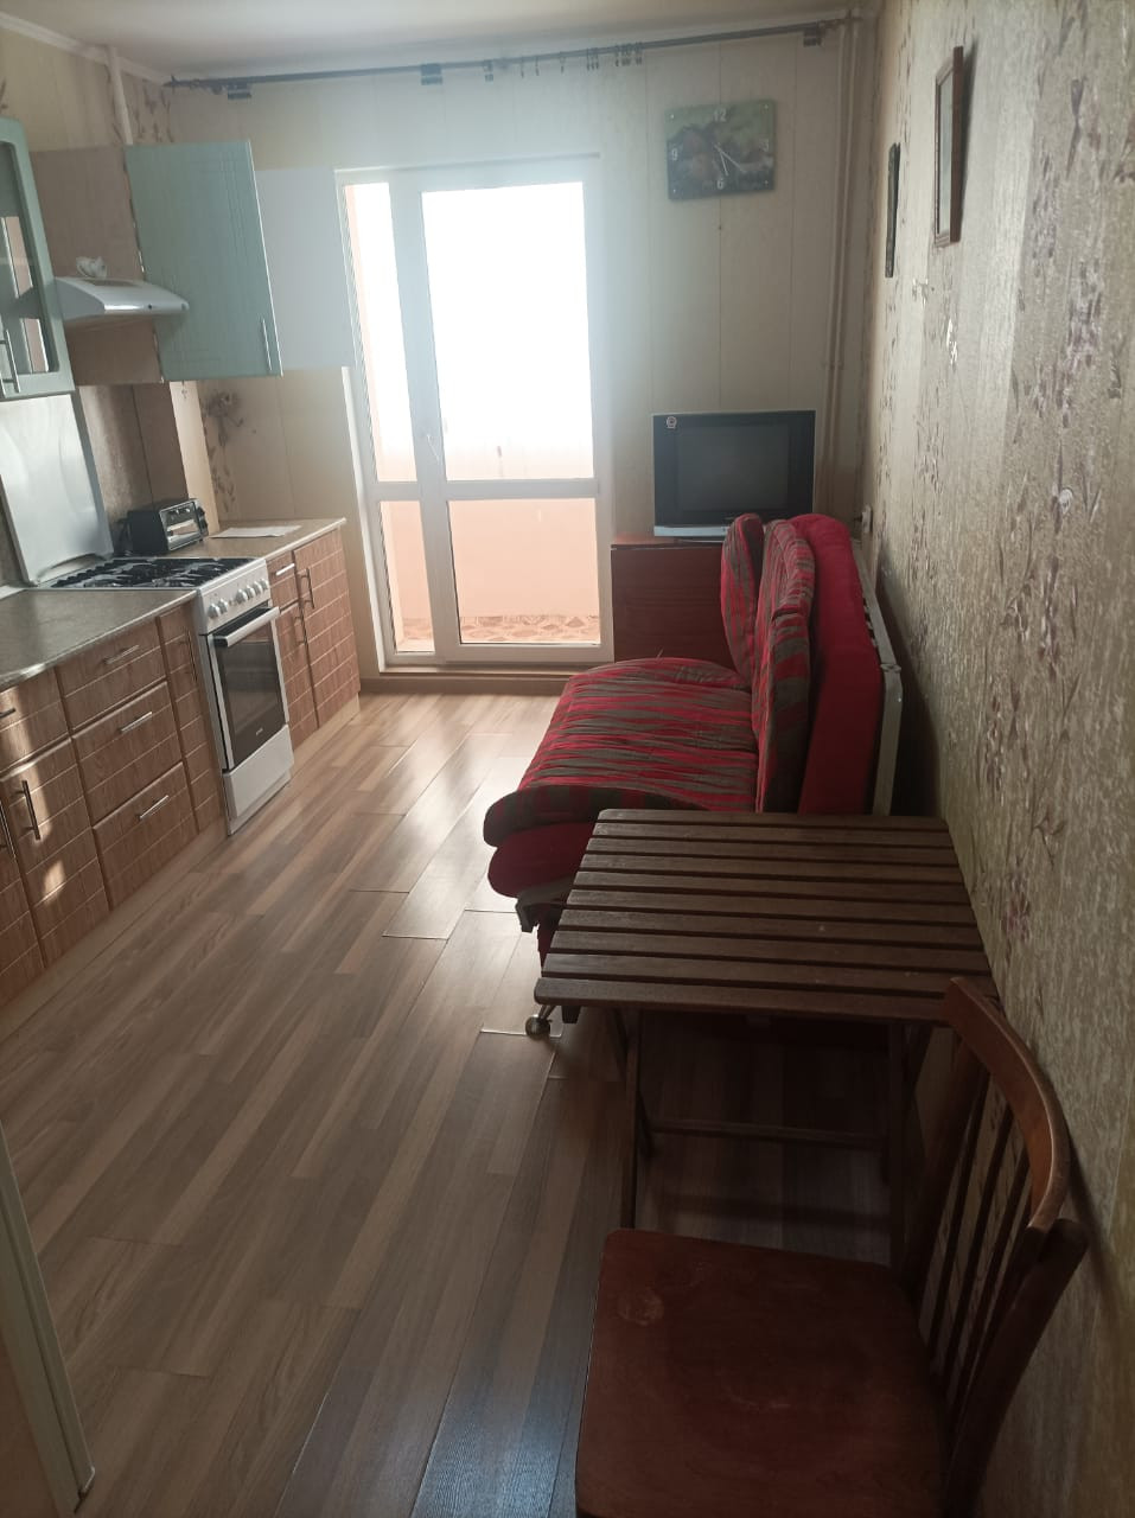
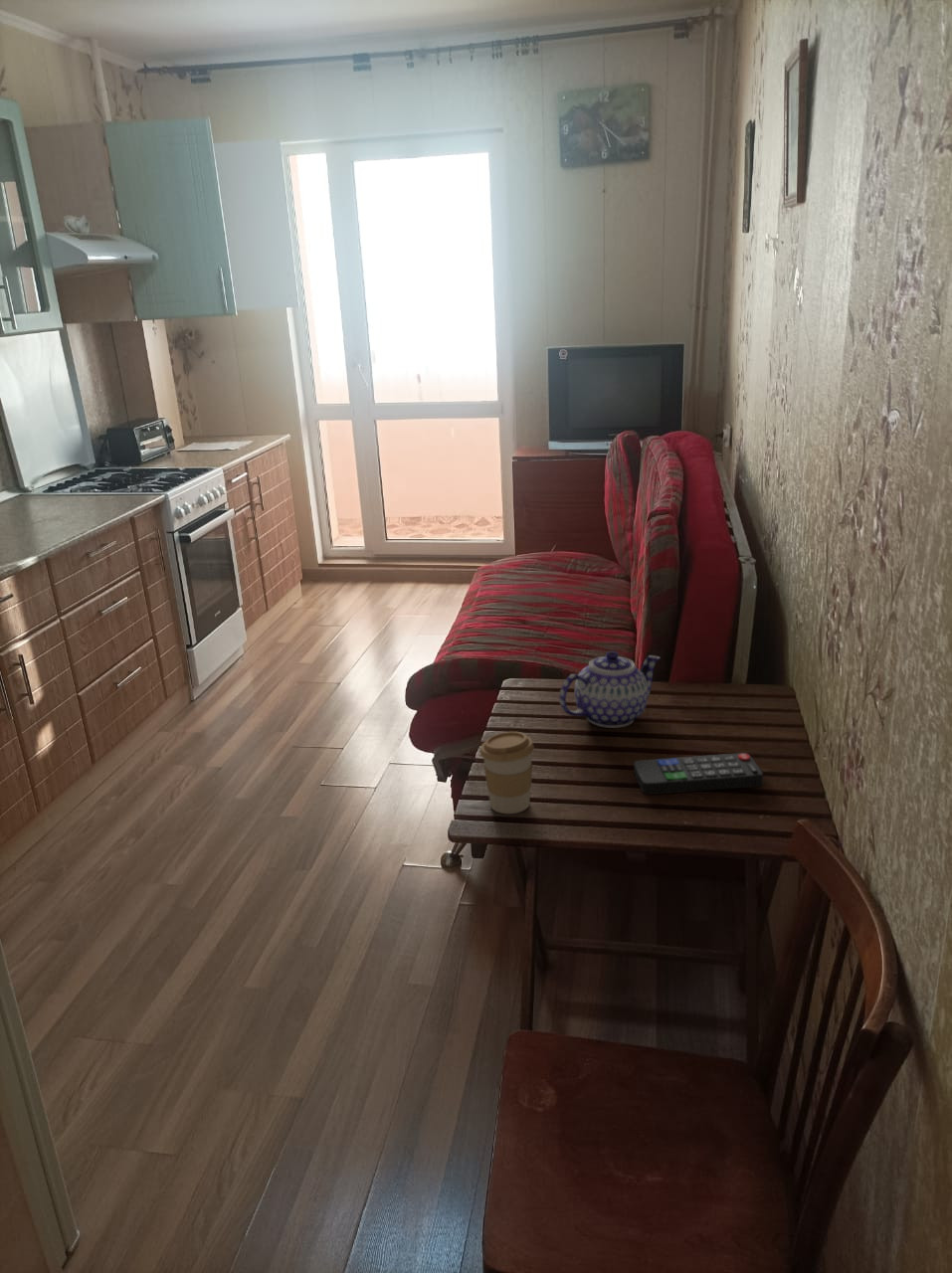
+ remote control (696, 772)
+ teapot (611, 684)
+ coffee cup (507, 771)
